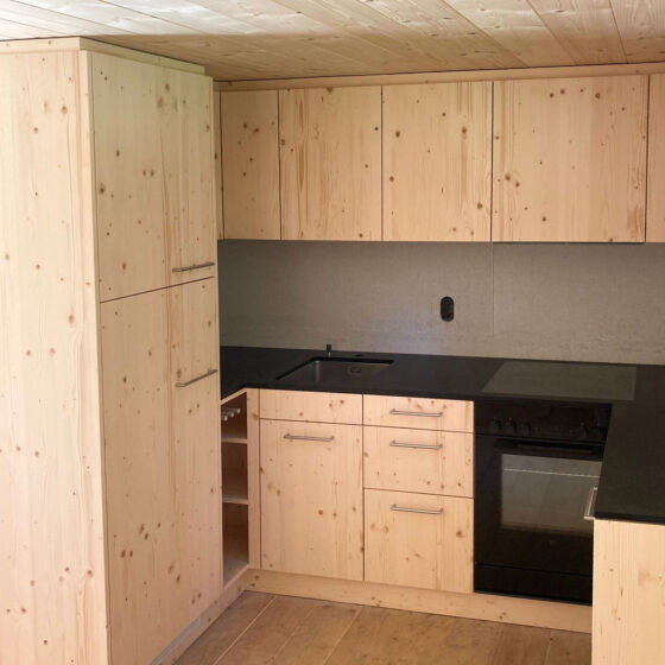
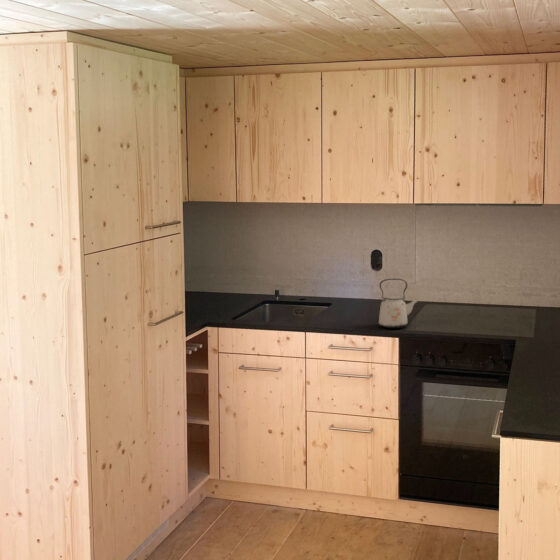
+ kettle (398, 302)
